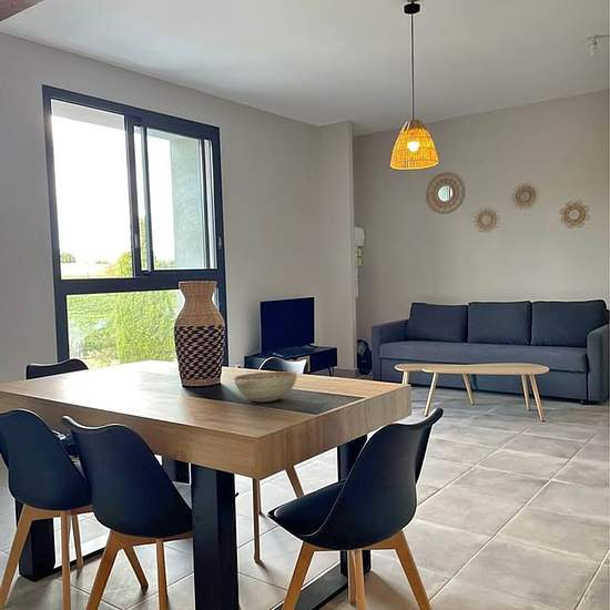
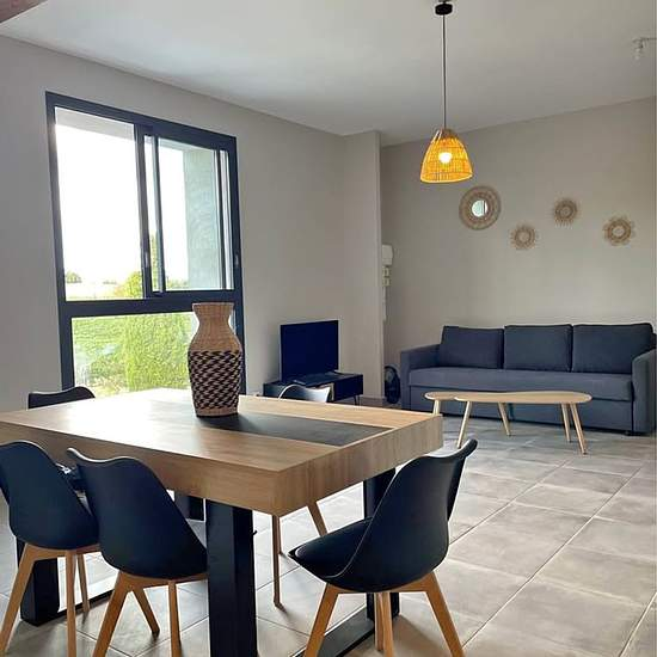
- decorative bowl (265, 386)
